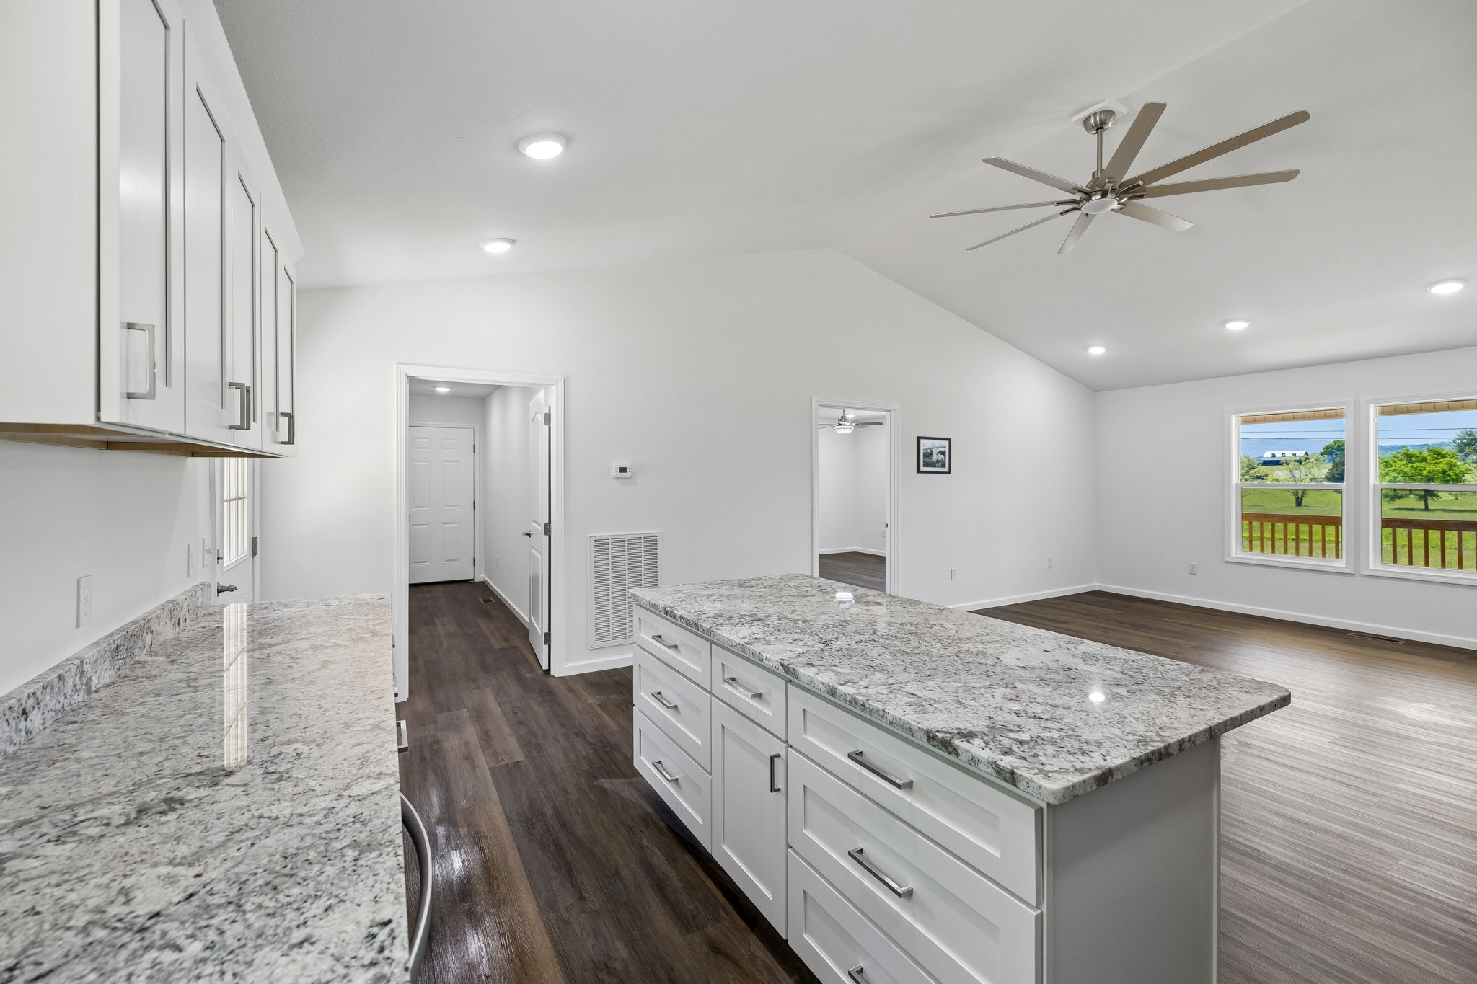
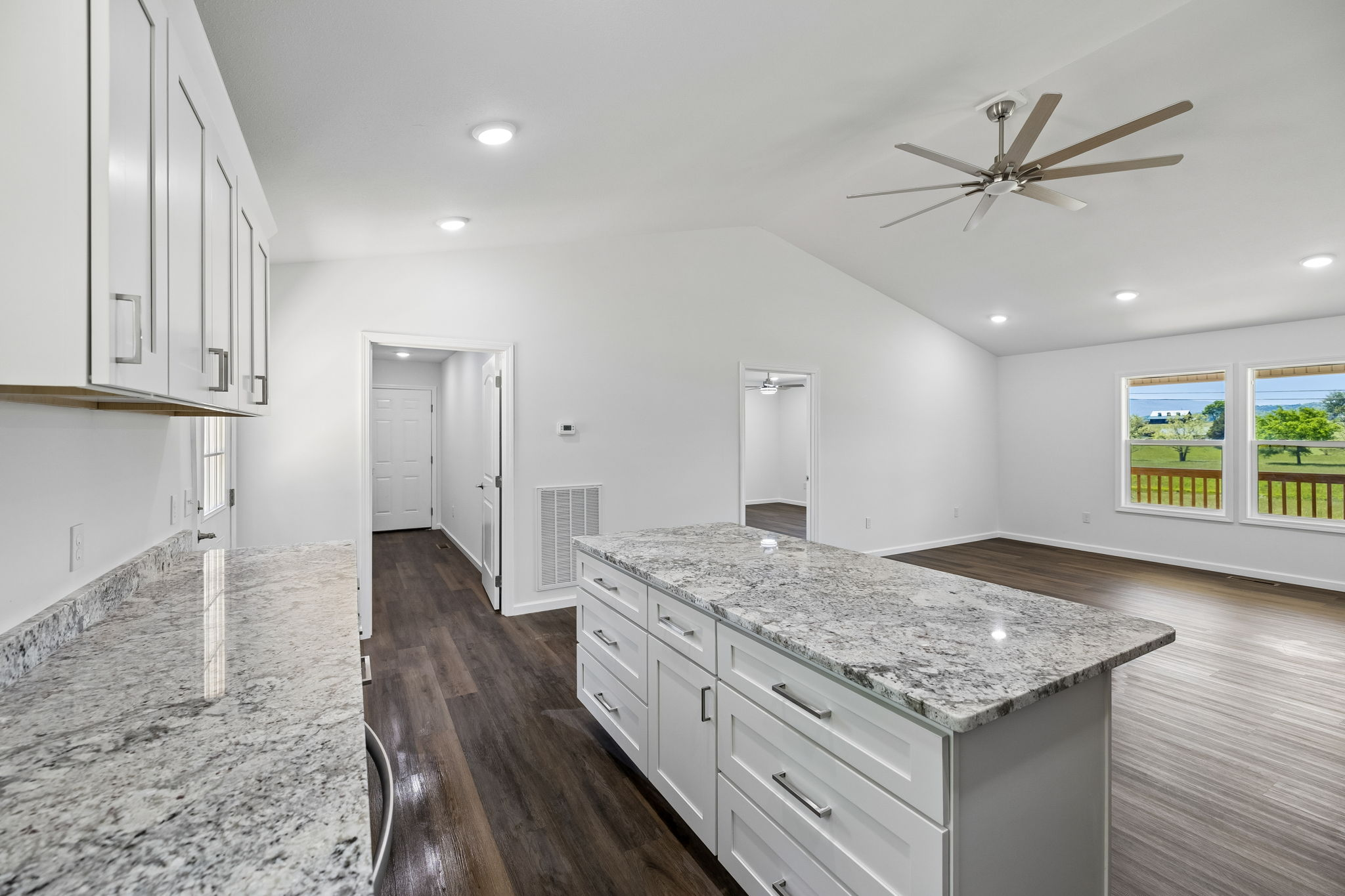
- picture frame (933, 455)
